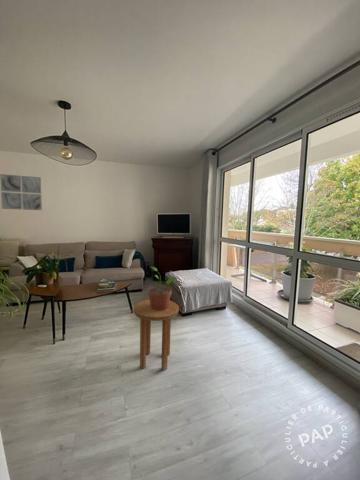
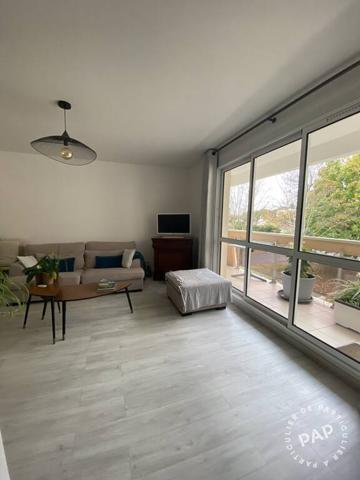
- wall art (21, 193)
- side table (150, 333)
- potted plant (159, 287)
